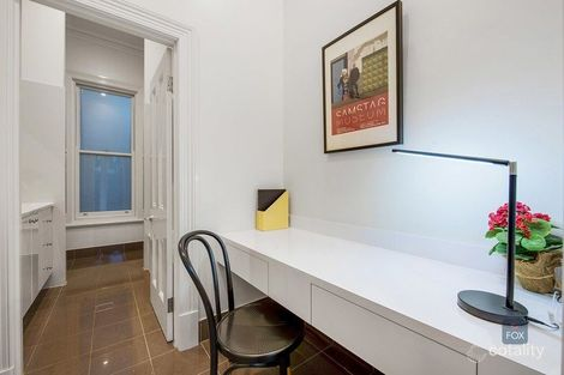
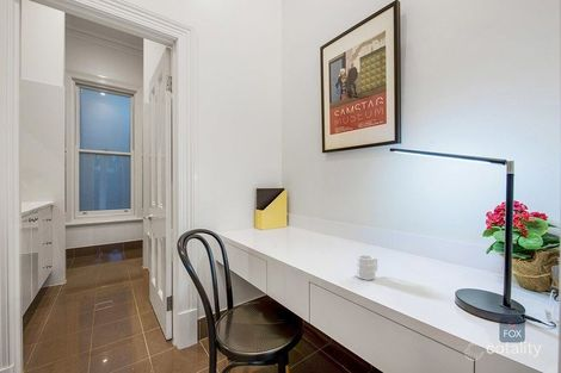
+ mug (368, 266)
